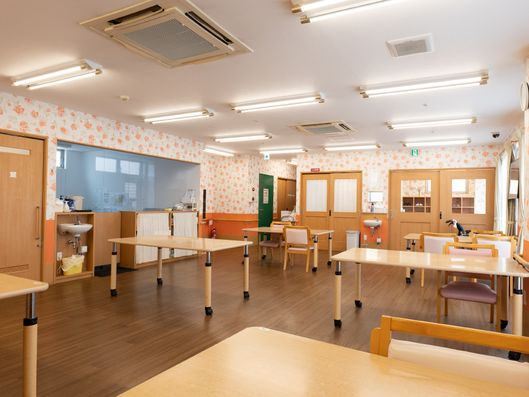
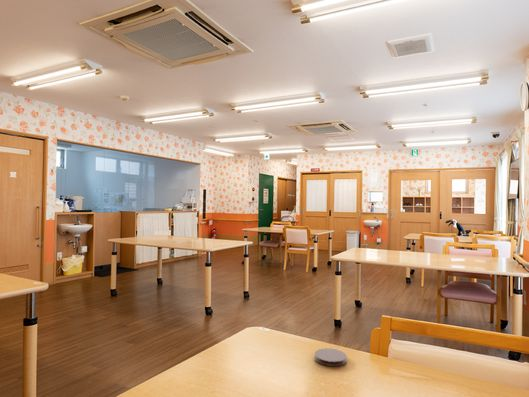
+ coaster (330, 356)
